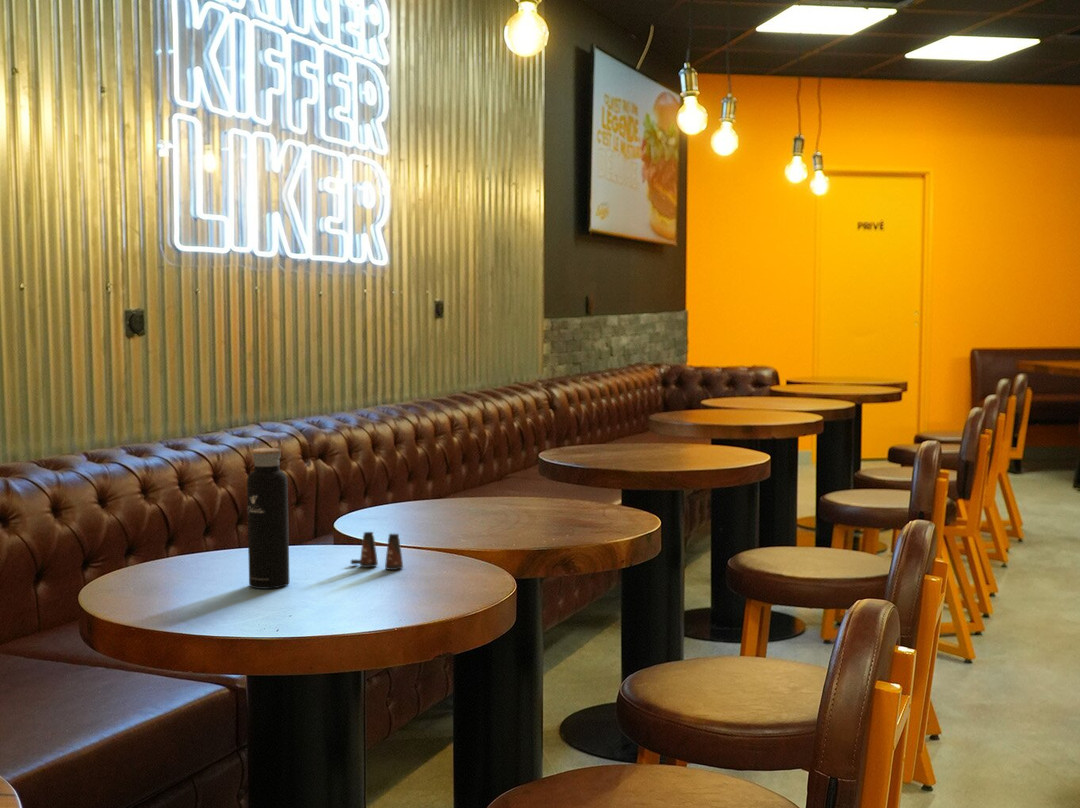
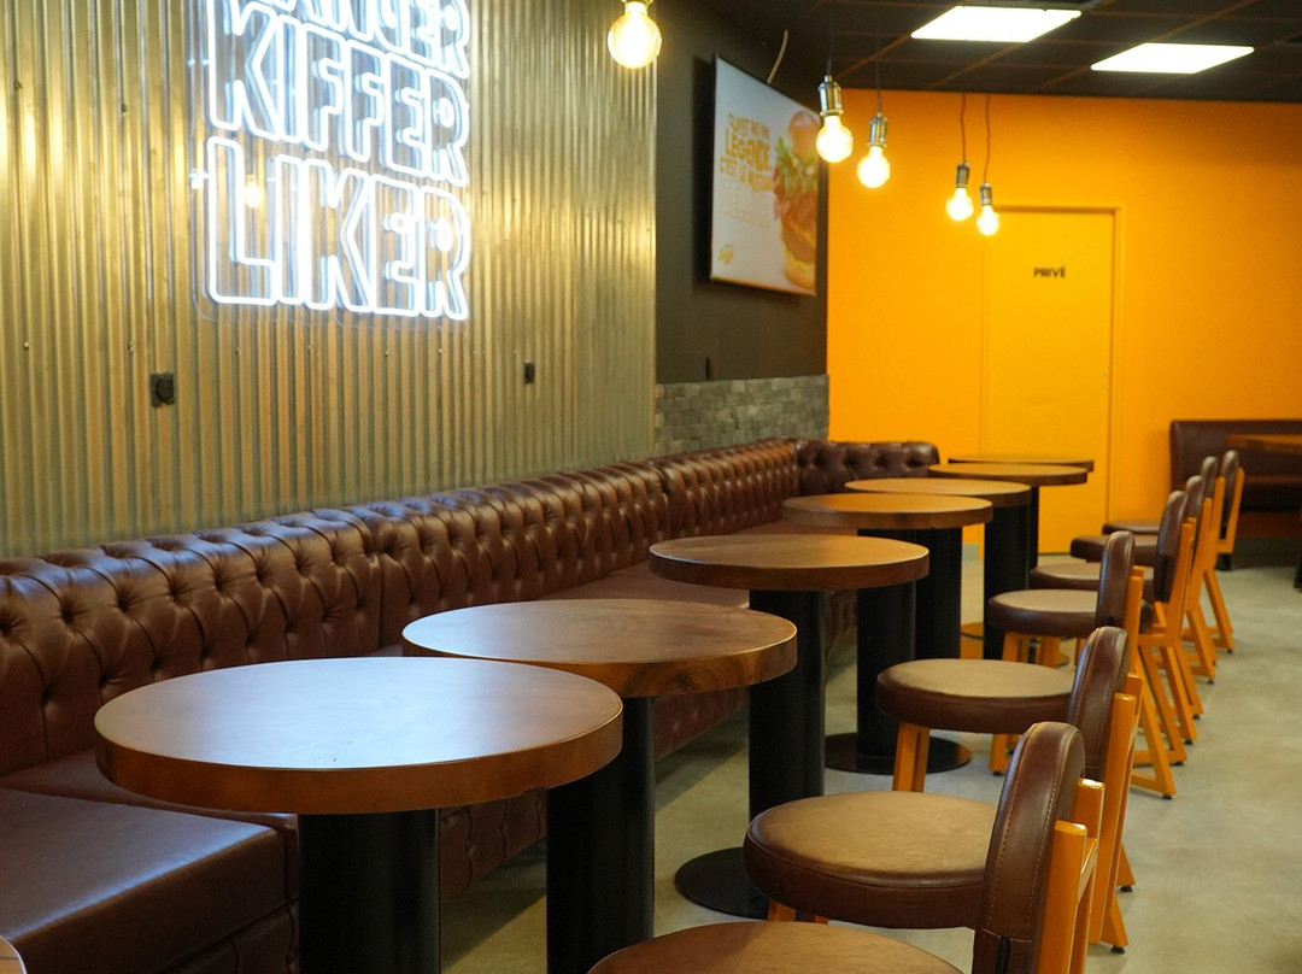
- water bottle (267, 510)
- salt shaker (375, 549)
